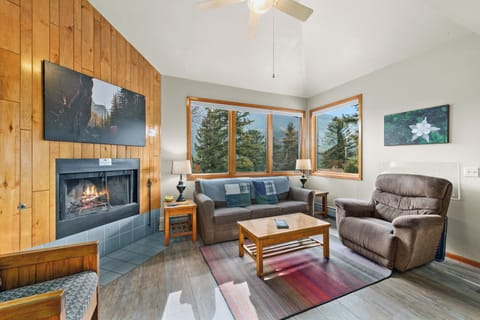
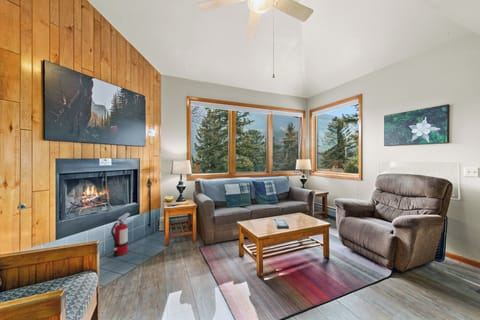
+ fire extinguisher (121, 233)
